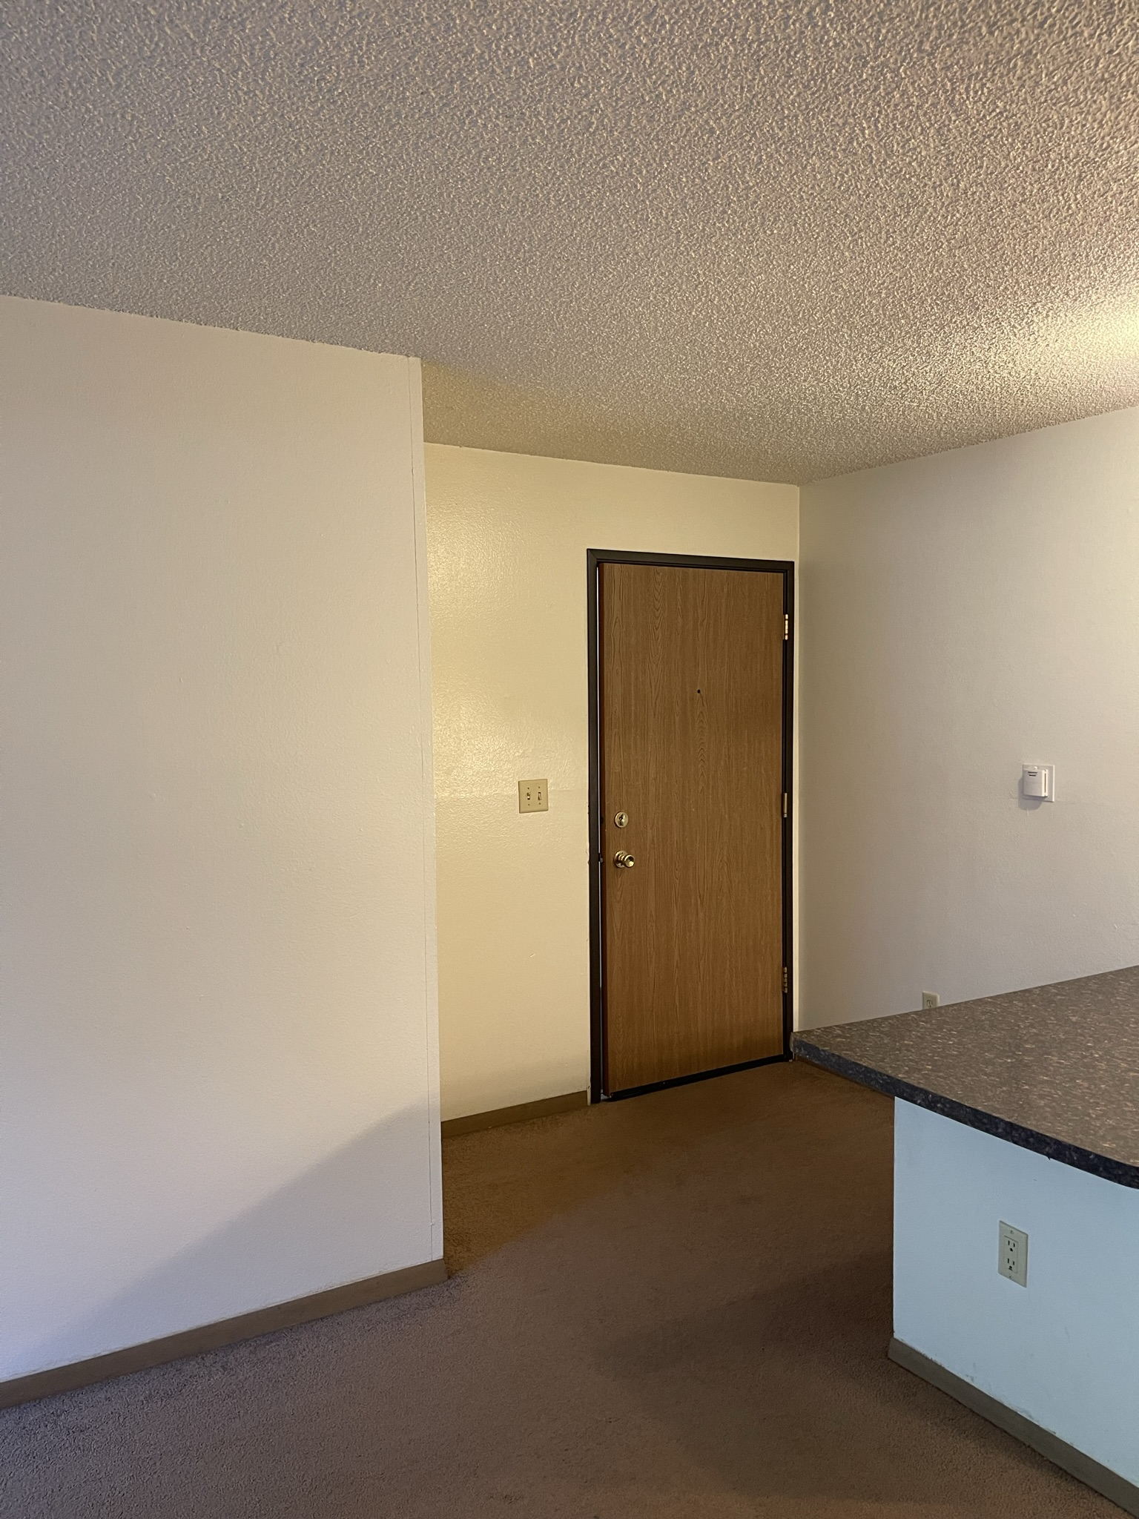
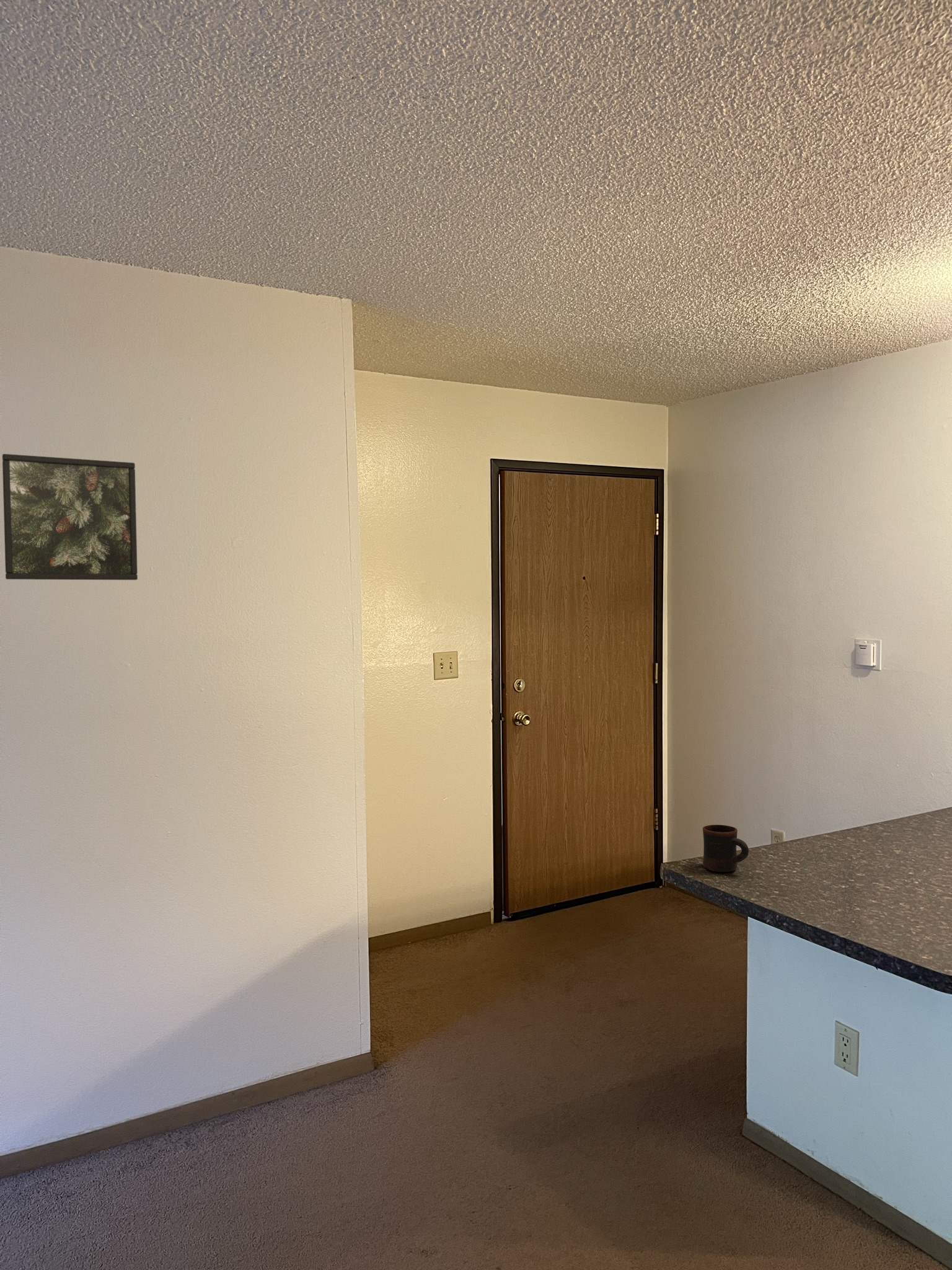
+ mug (726, 850)
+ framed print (72, 519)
